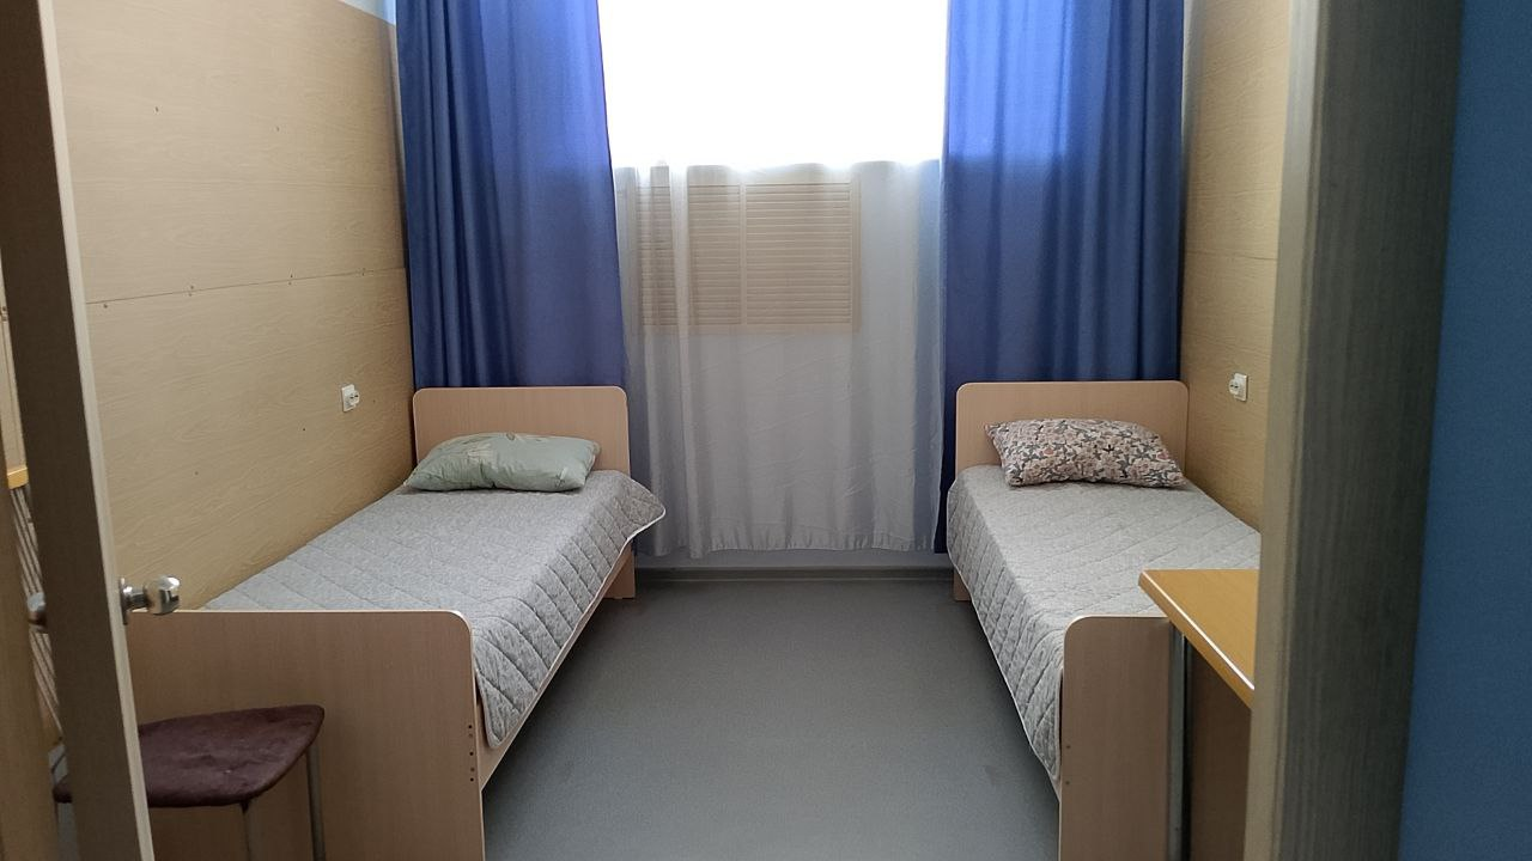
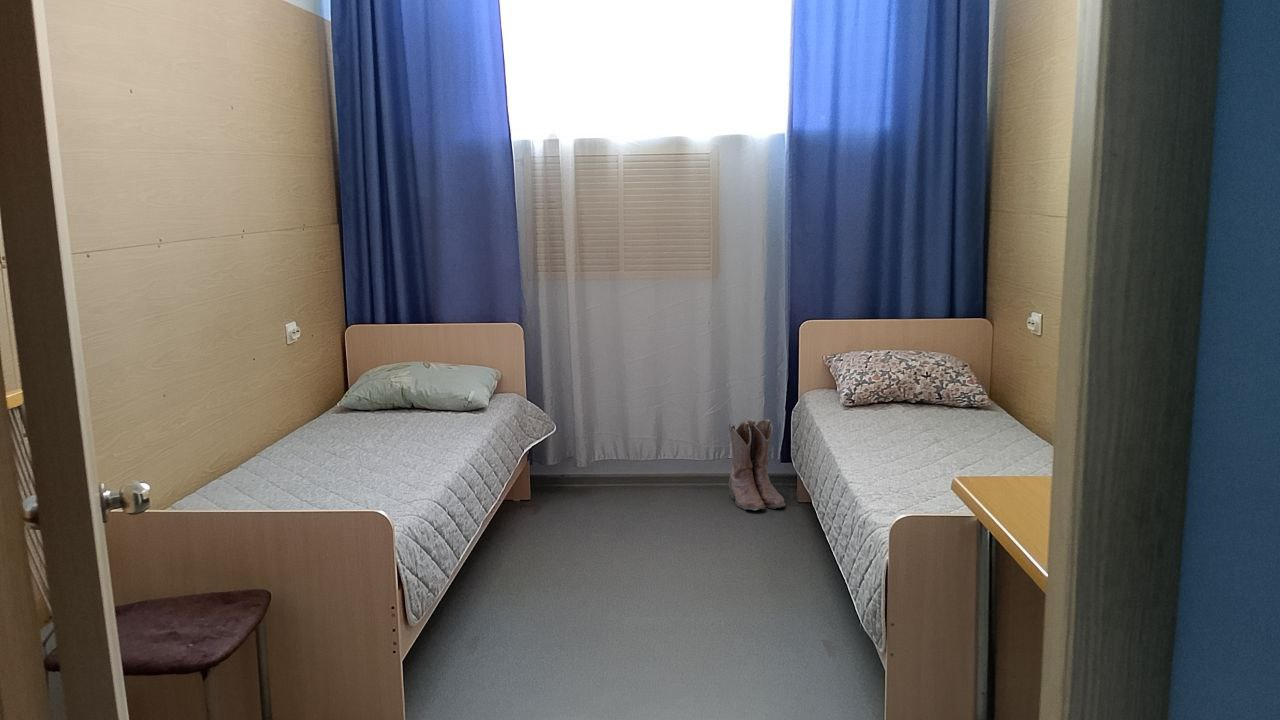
+ boots (756, 462)
